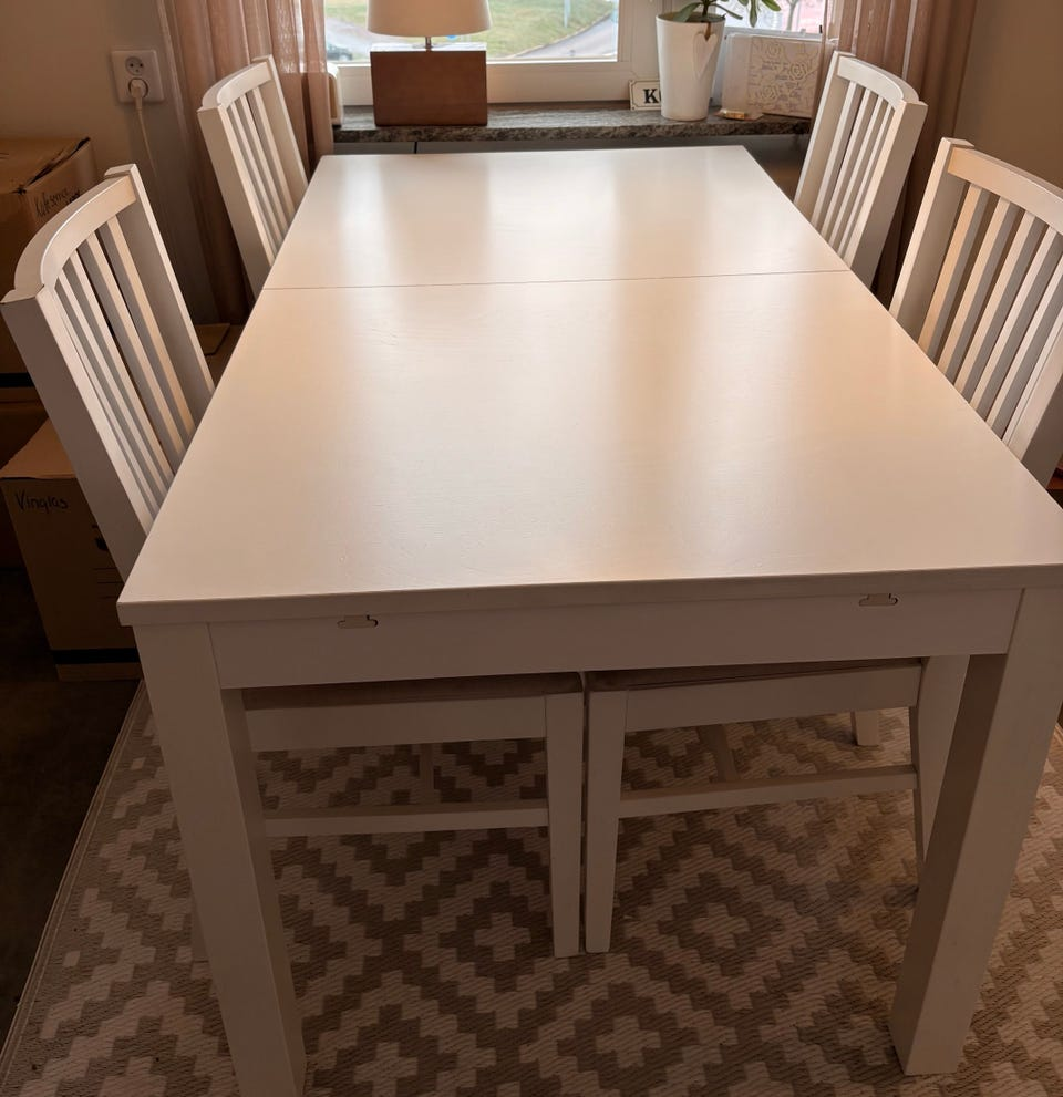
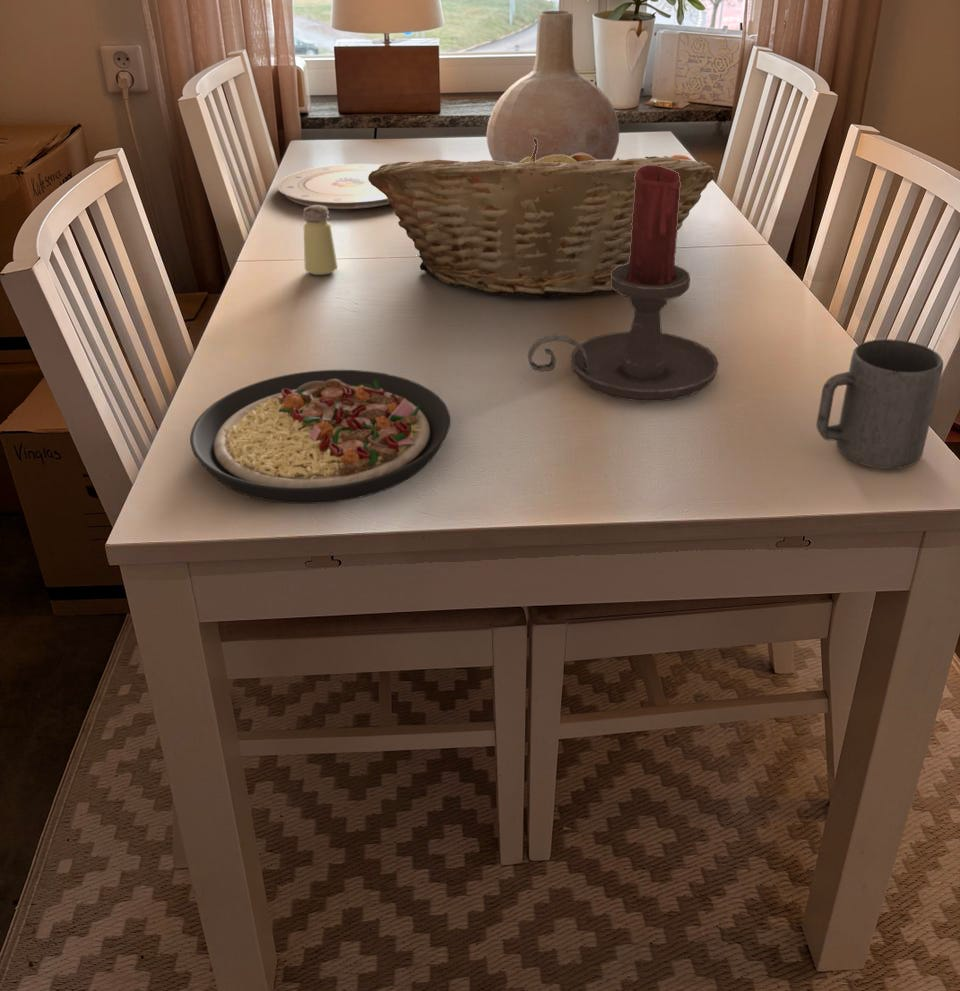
+ mug (873, 406)
+ plate (352, 185)
+ vase (553, 103)
+ fruit basket (539, 203)
+ plate (322, 427)
+ candle holder (627, 278)
+ saltshaker (318, 239)
